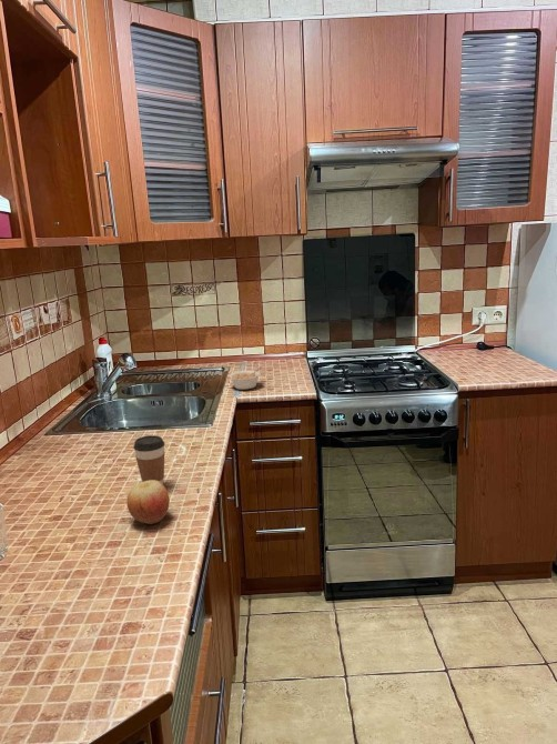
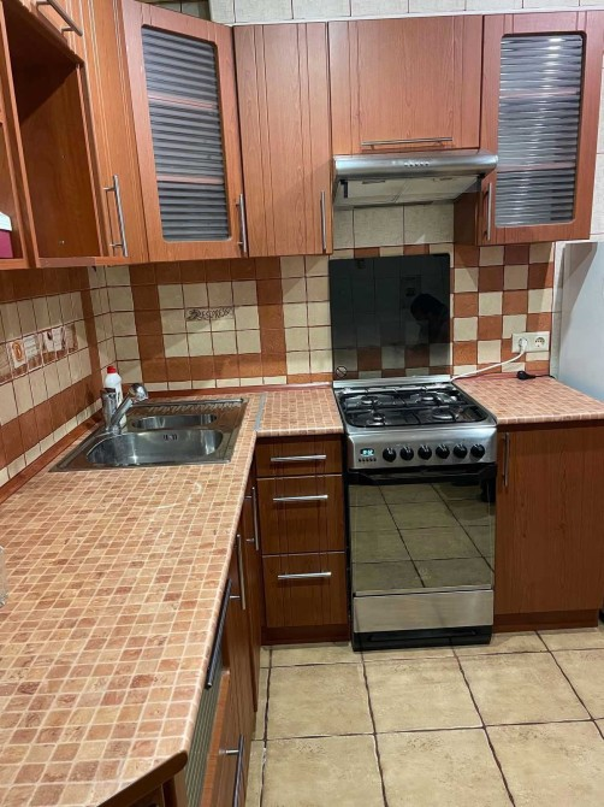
- coffee cup (151, 462)
- legume (245, 379)
- apple (148, 501)
